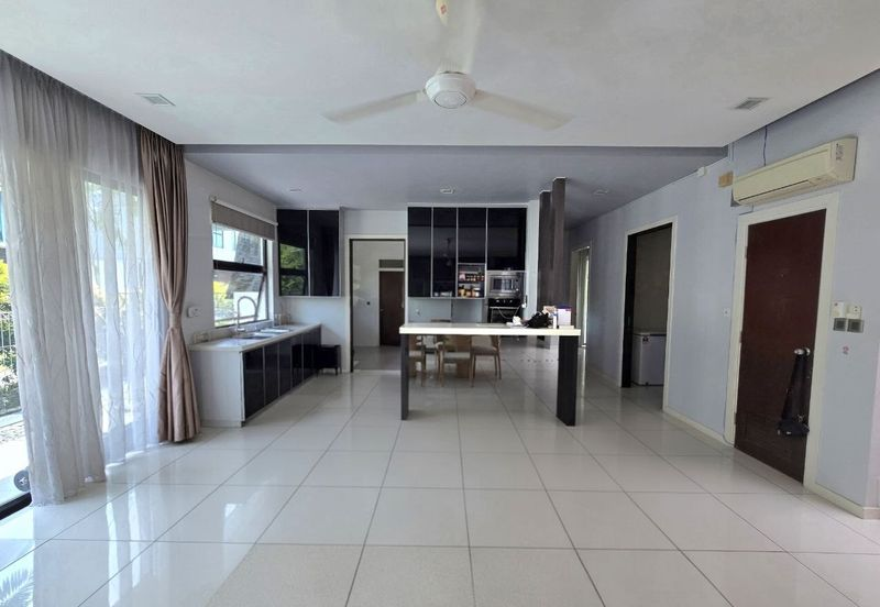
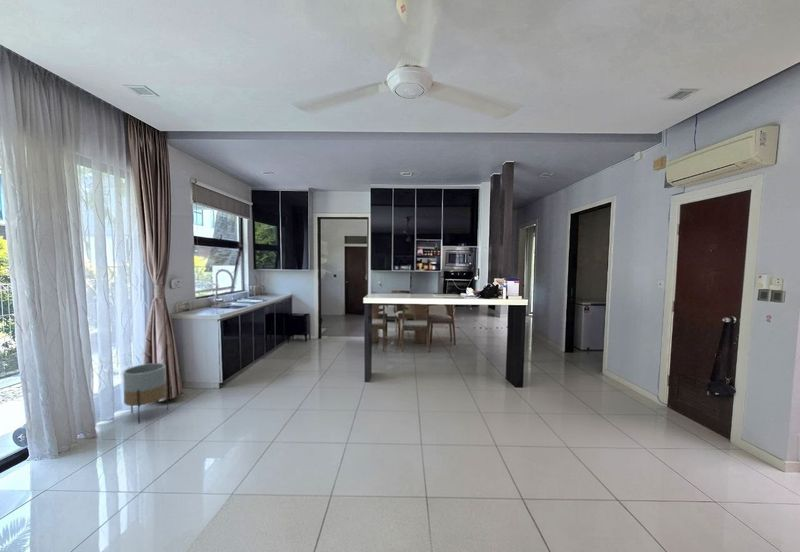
+ planter (145, 391)
